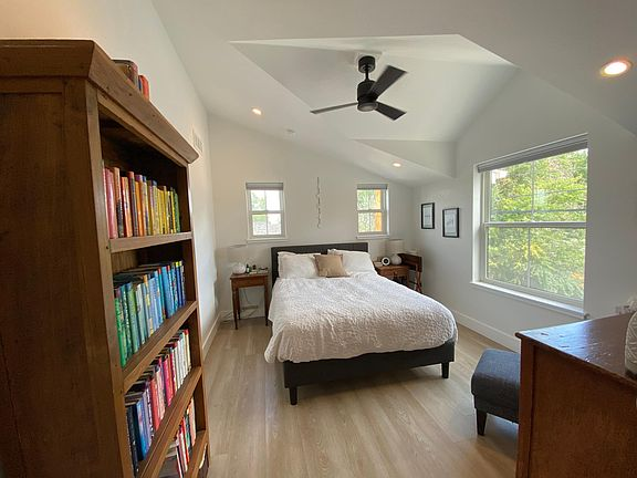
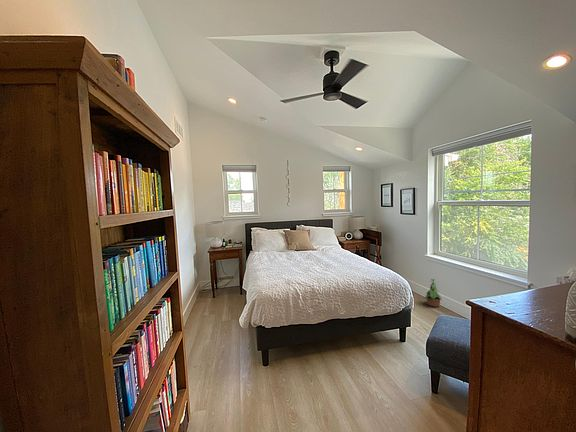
+ potted plant (432, 292)
